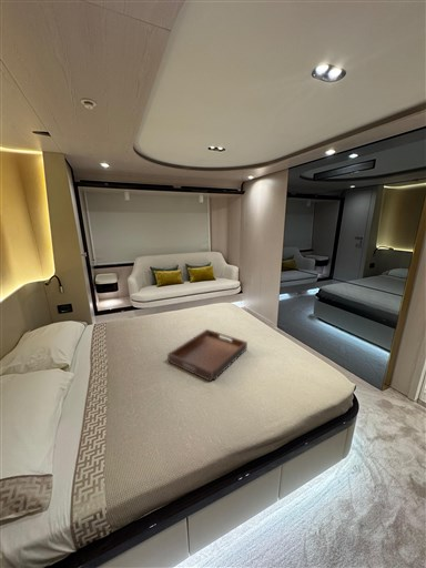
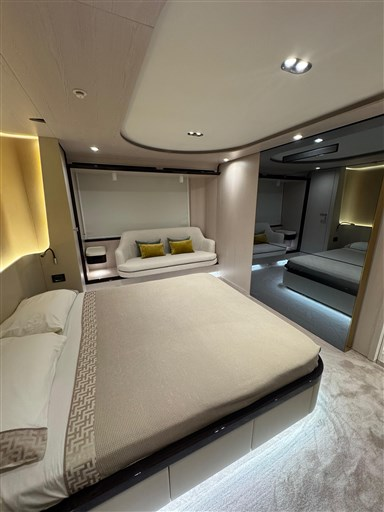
- serving tray (209, 351)
